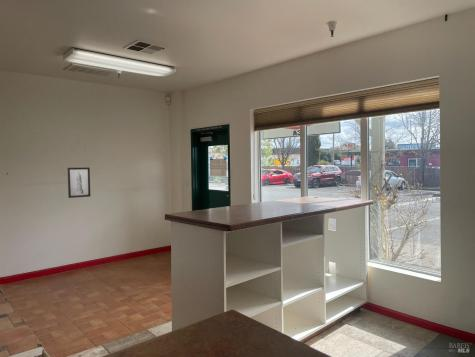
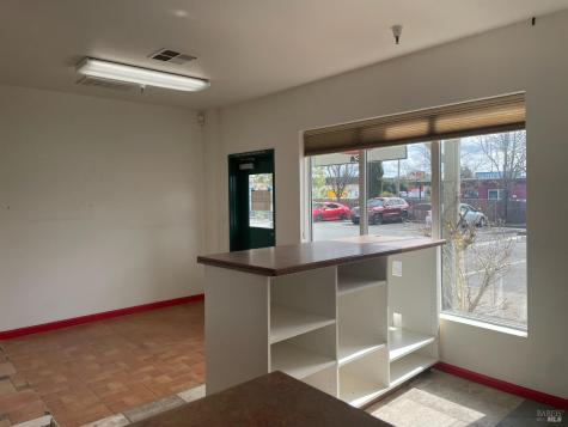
- wall art (79, 182)
